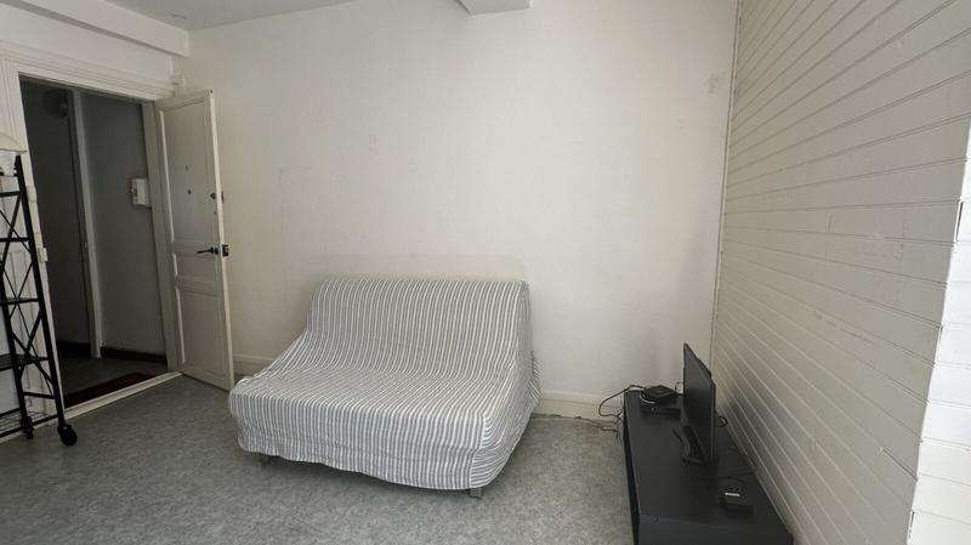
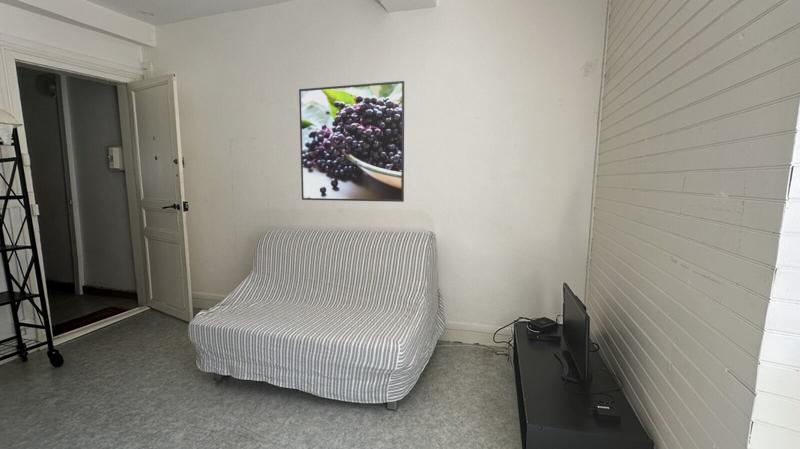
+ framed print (350, 144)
